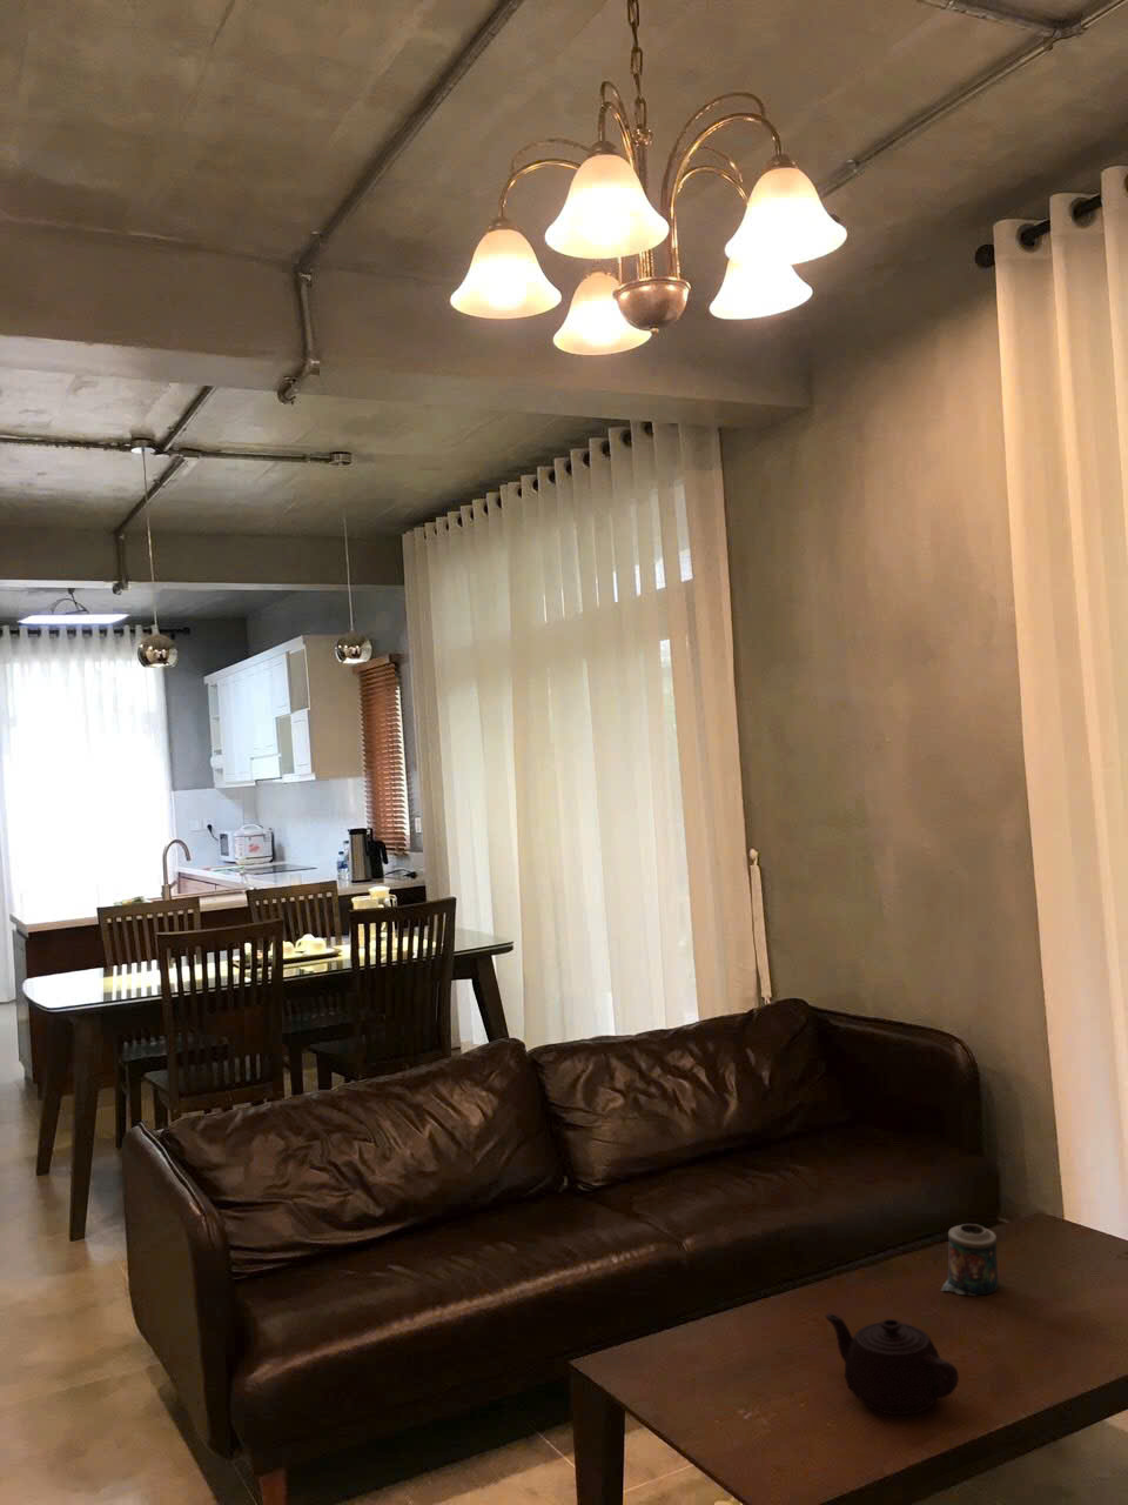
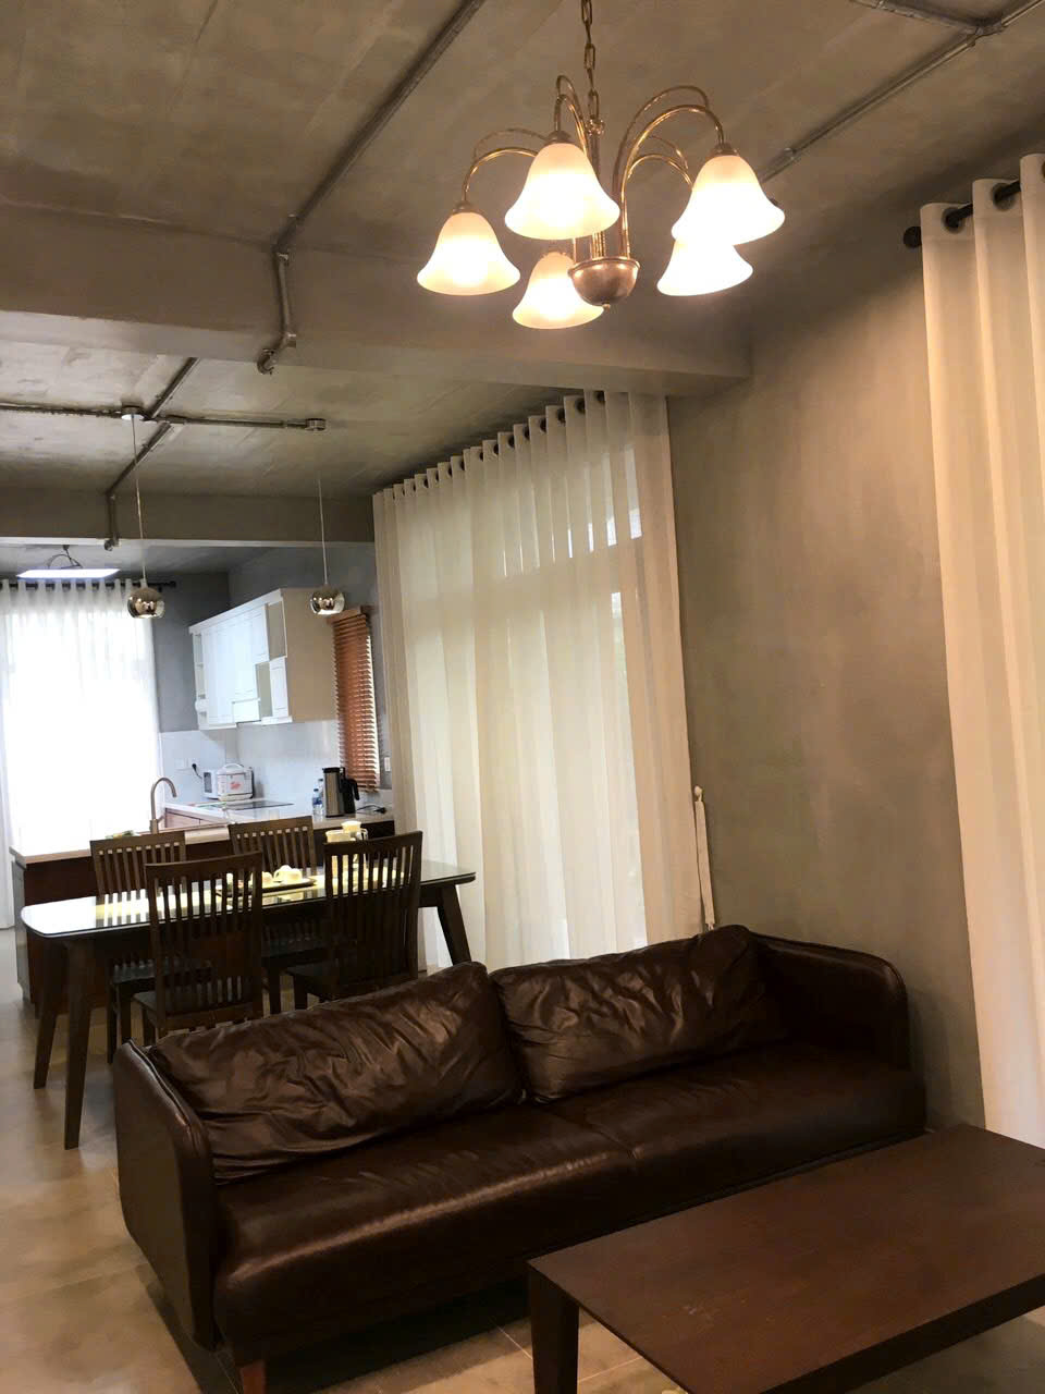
- candle (964, 1256)
- teapot (890, 1358)
